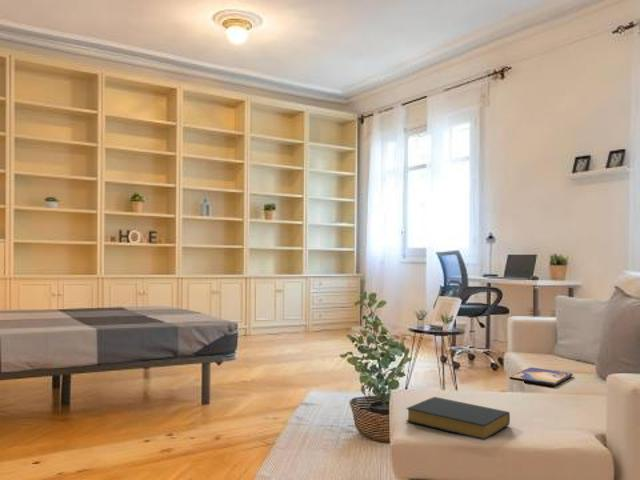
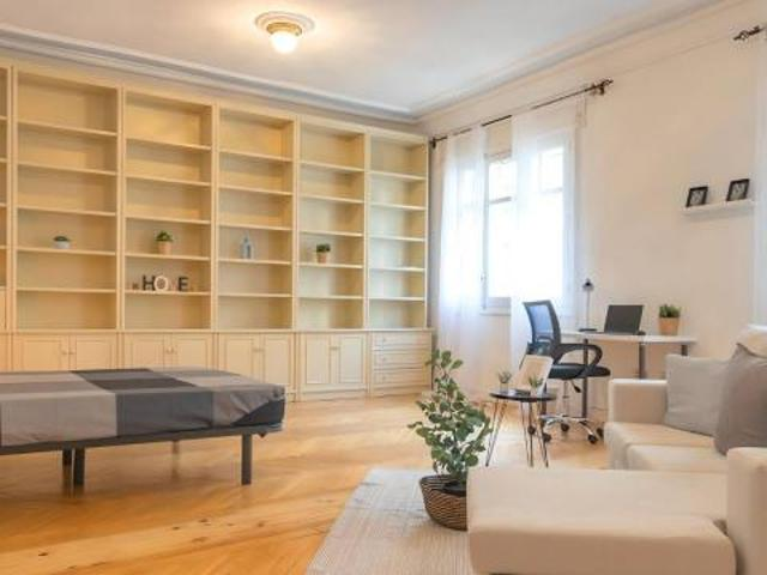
- hardback book (457, 416)
- tablet (541, 376)
